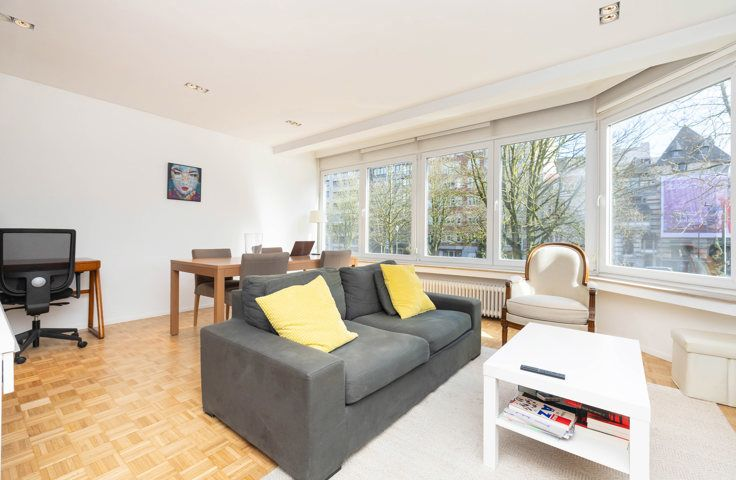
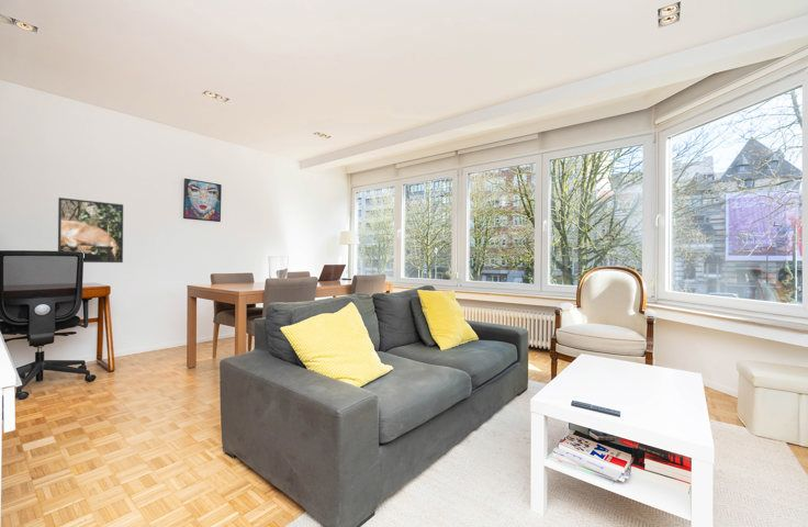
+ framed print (92, 232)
